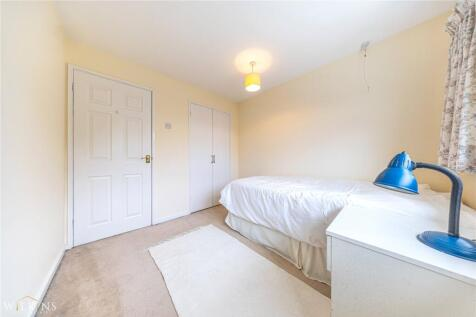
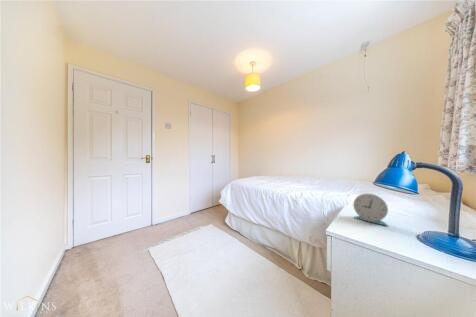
+ alarm clock (370, 206)
